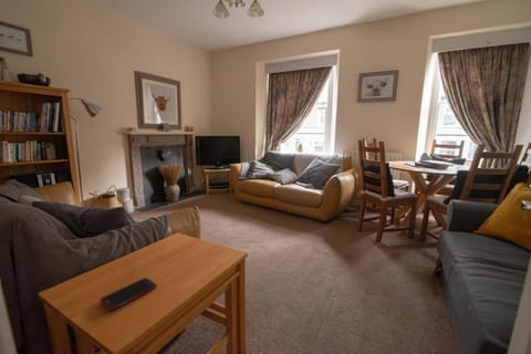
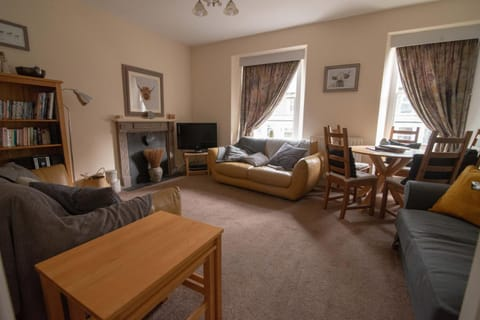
- cell phone (129, 292)
